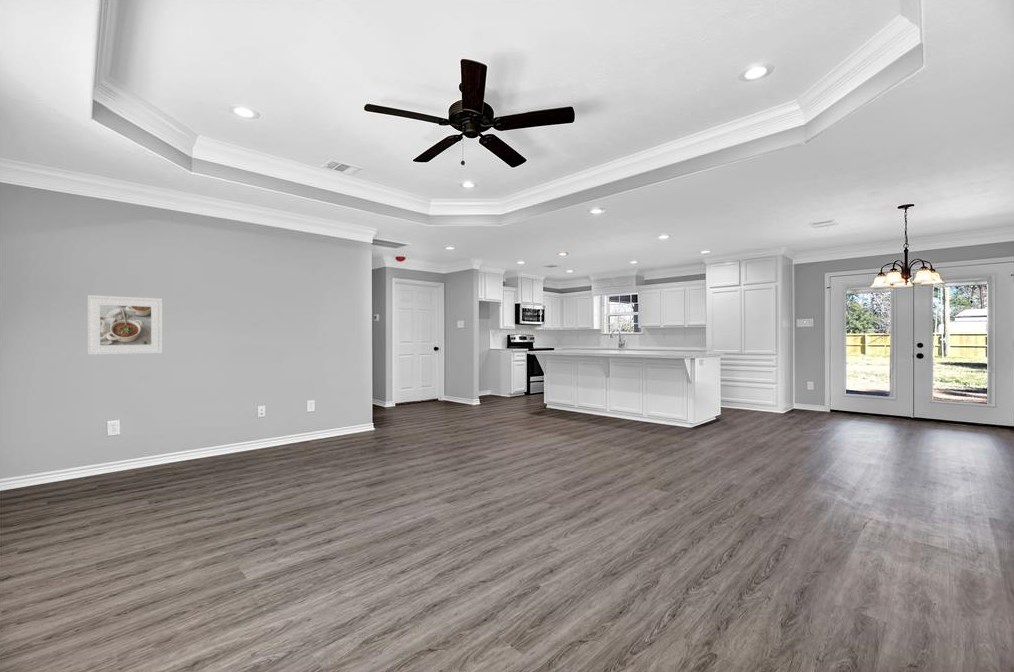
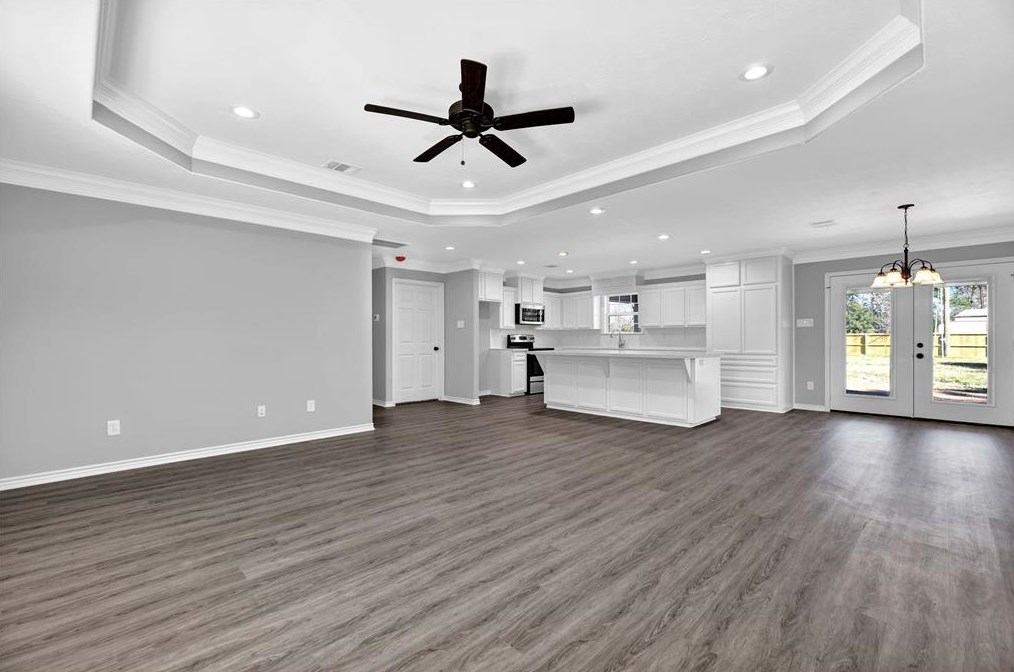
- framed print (126, 325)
